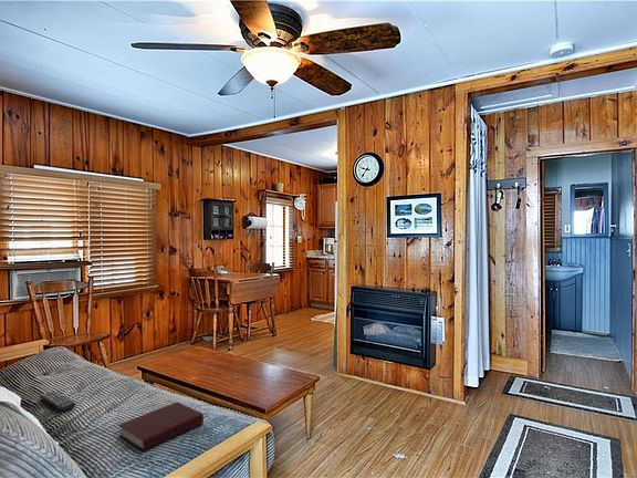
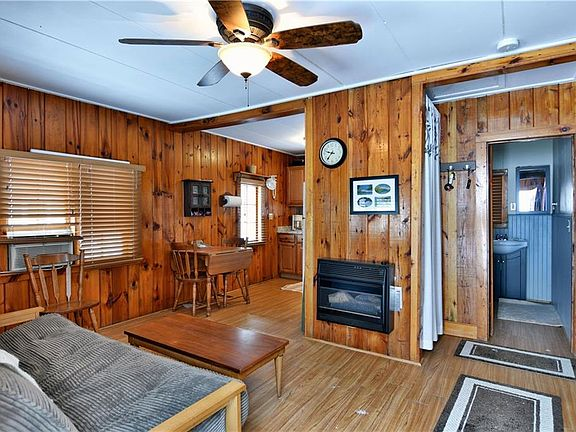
- remote control (56, 401)
- book (161, 424)
